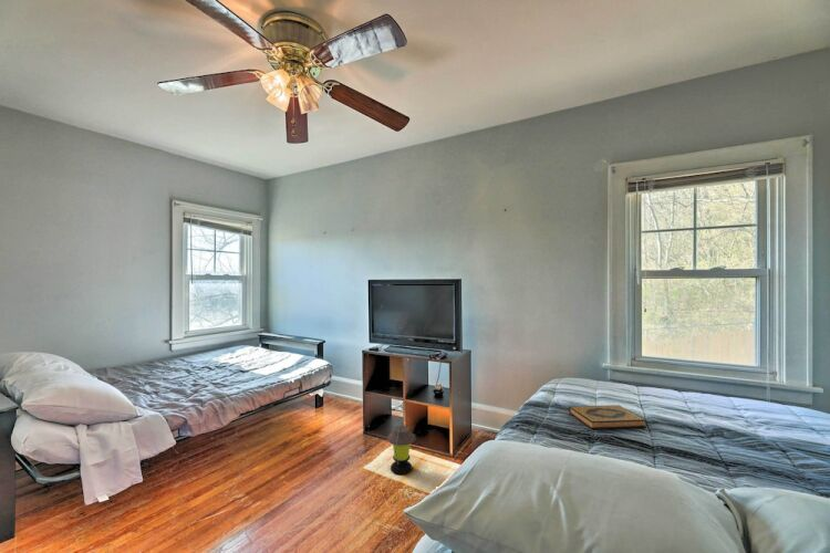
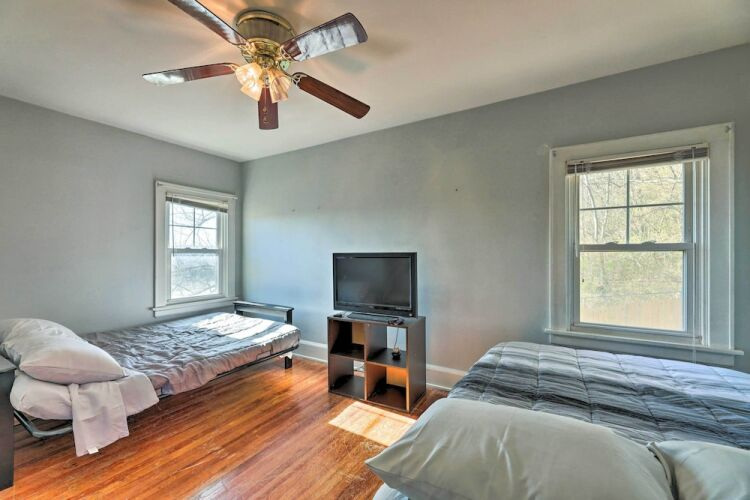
- hardback book (605, 416)
- lantern (401, 446)
